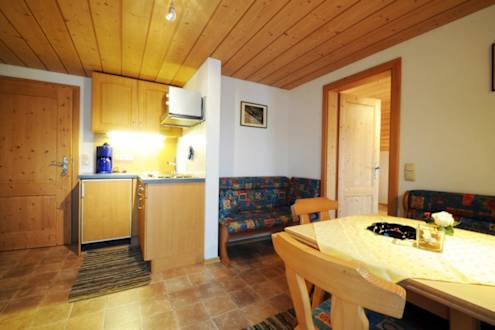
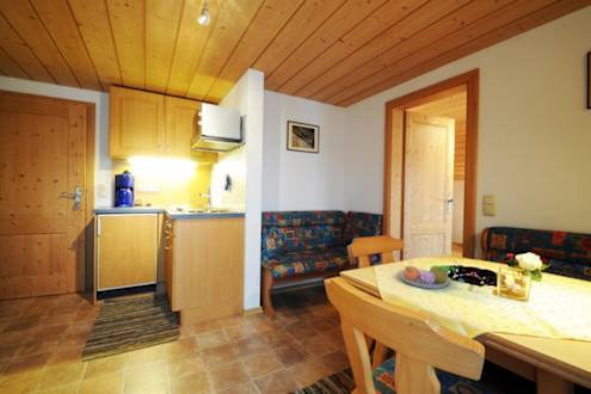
+ fruit bowl (425, 271)
